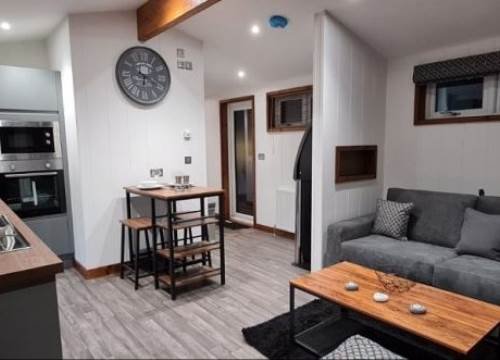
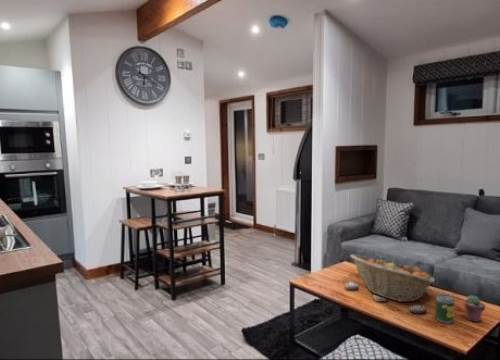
+ soda can (444, 308)
+ fruit basket (389, 273)
+ potted succulent (473, 307)
